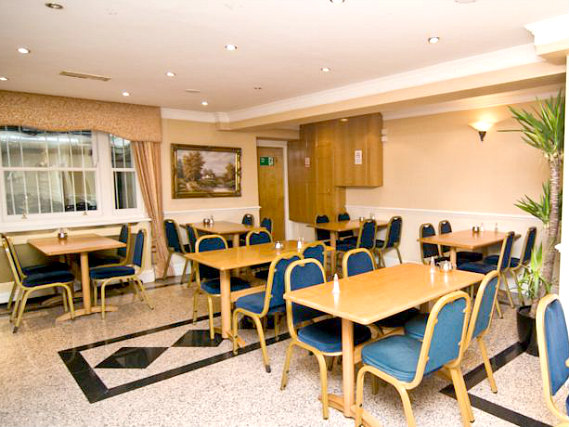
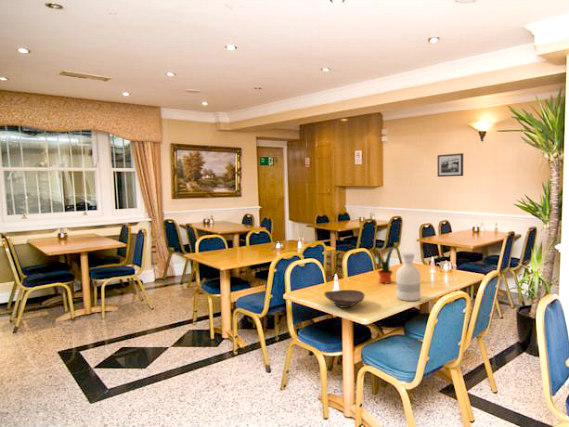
+ decorative bowl (344, 298)
+ potted plant (386, 264)
+ bottle (408, 276)
+ picture frame (450, 165)
